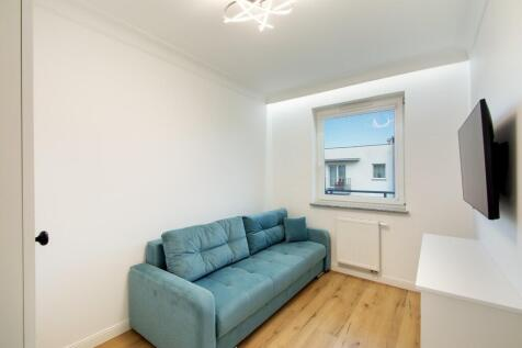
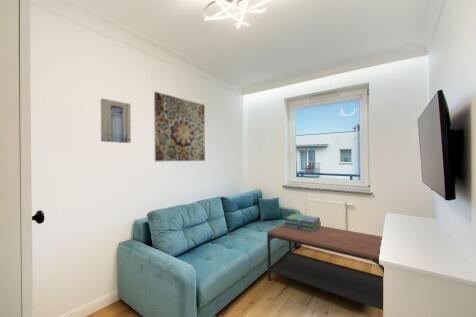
+ coffee table (326, 261)
+ wall art (116, 121)
+ stack of books (302, 221)
+ wall art (182, 130)
